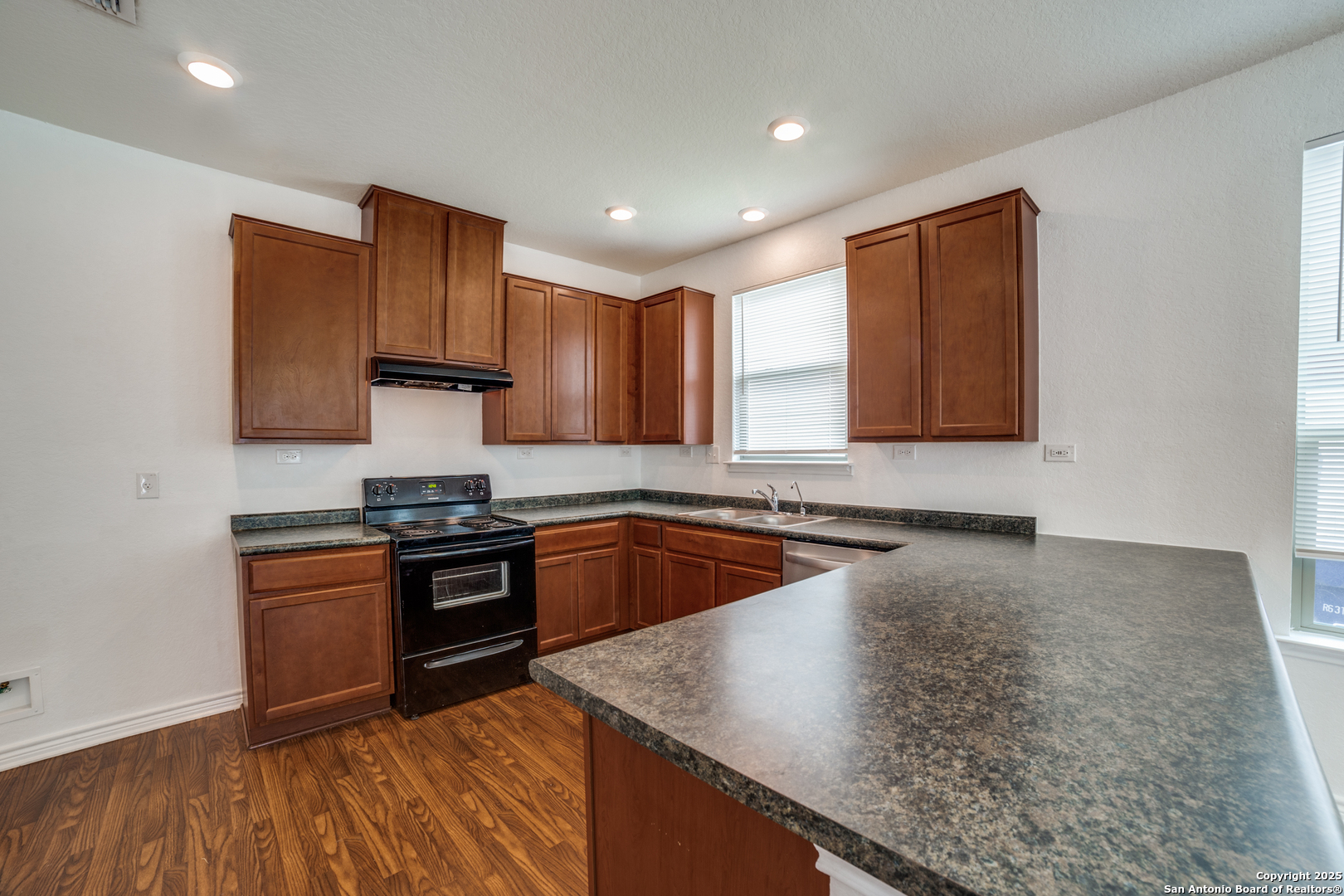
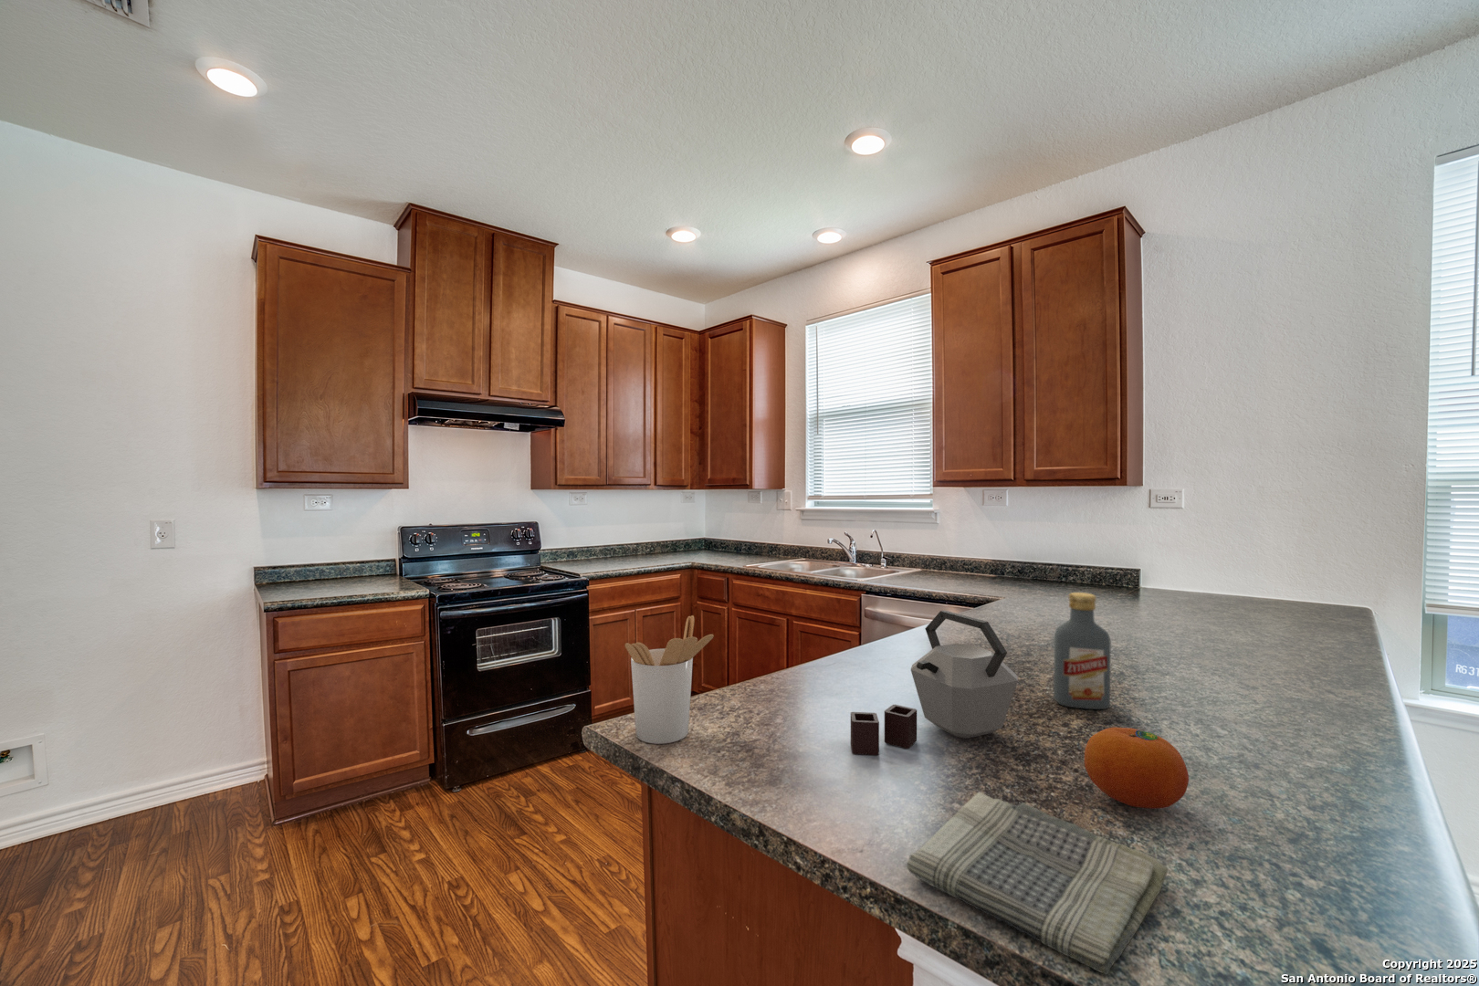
+ utensil holder (671, 680)
+ fruit (1133, 767)
+ dish towel (1037, 861)
+ kettle (925, 678)
+ vodka (1081, 649)
